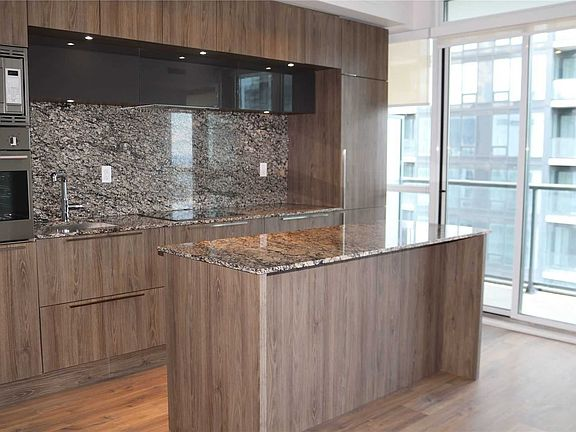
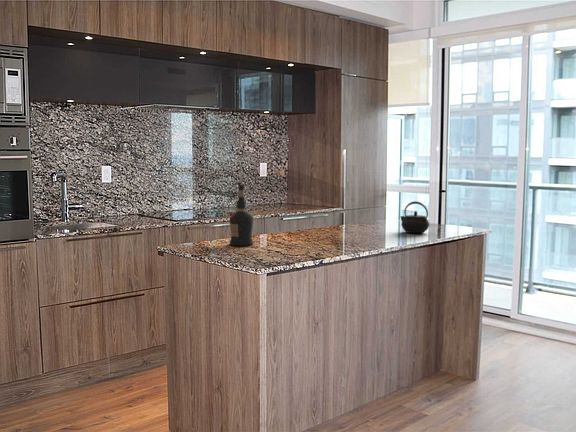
+ liquor bottle (241, 214)
+ kettle (413, 216)
